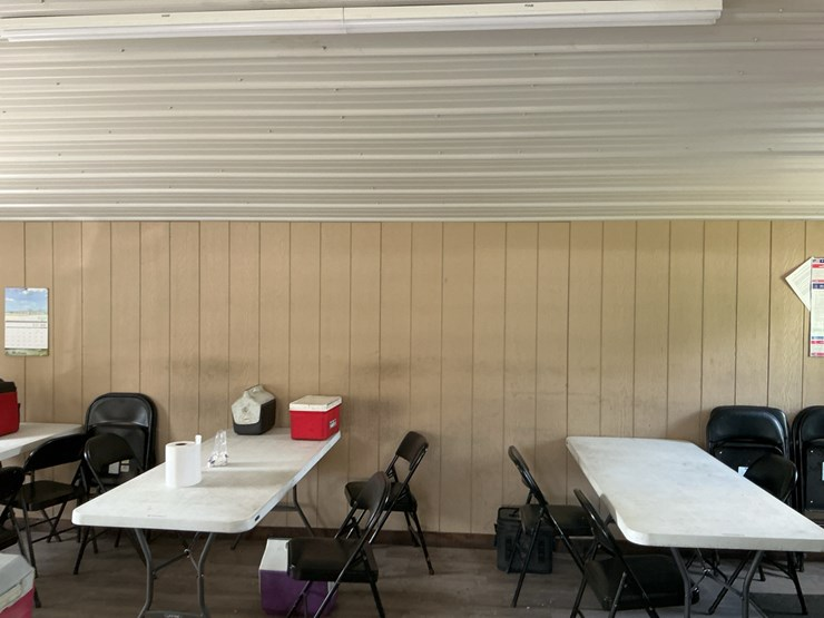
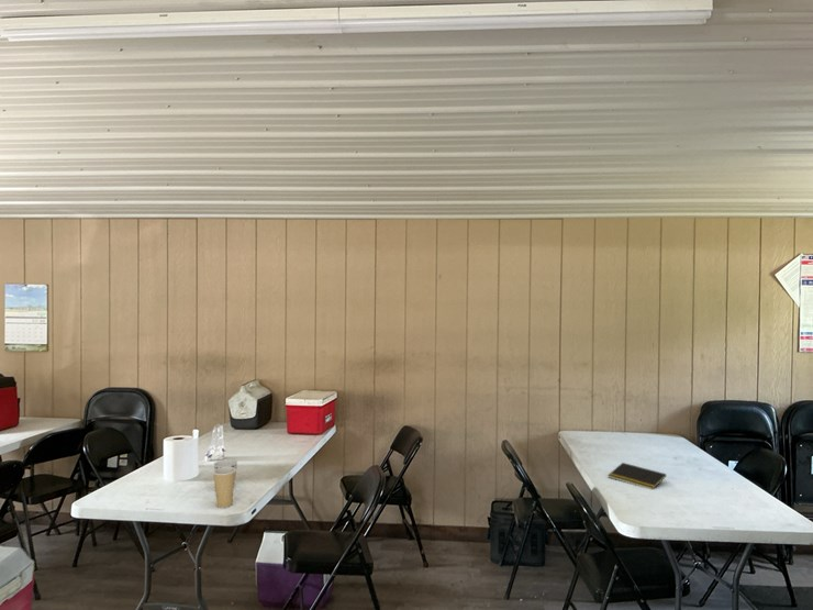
+ notepad (636, 475)
+ paper cup (224, 487)
+ cup (225, 466)
